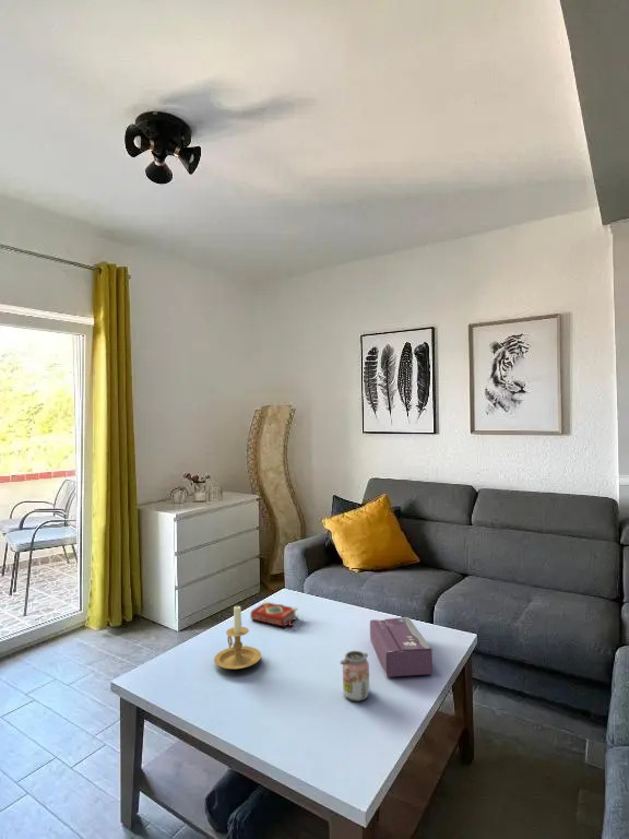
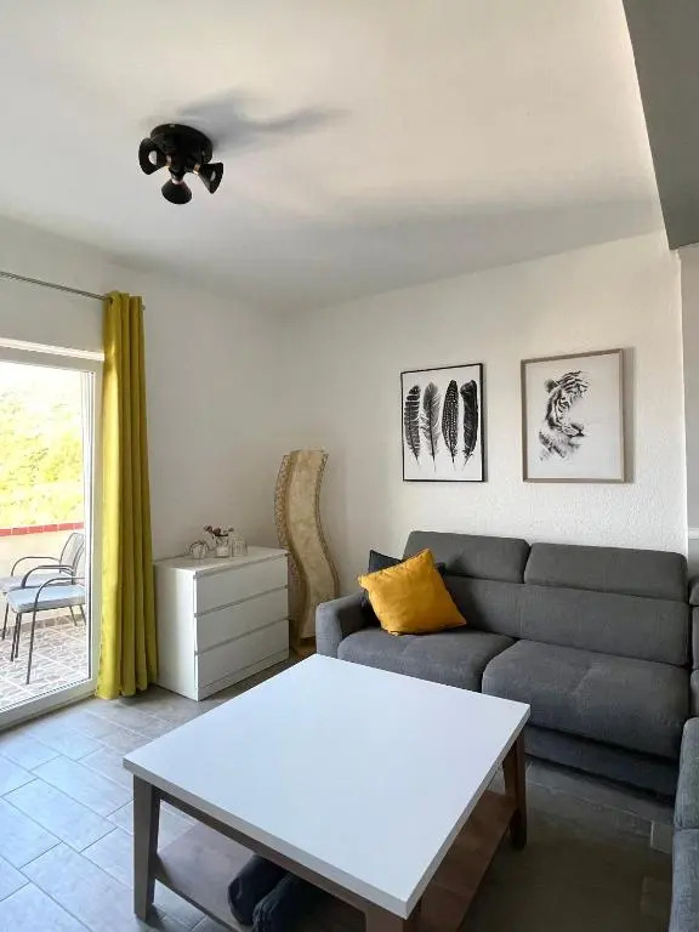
- candle holder (236, 631)
- beverage can (355, 674)
- tissue box (399, 643)
- book (276, 613)
